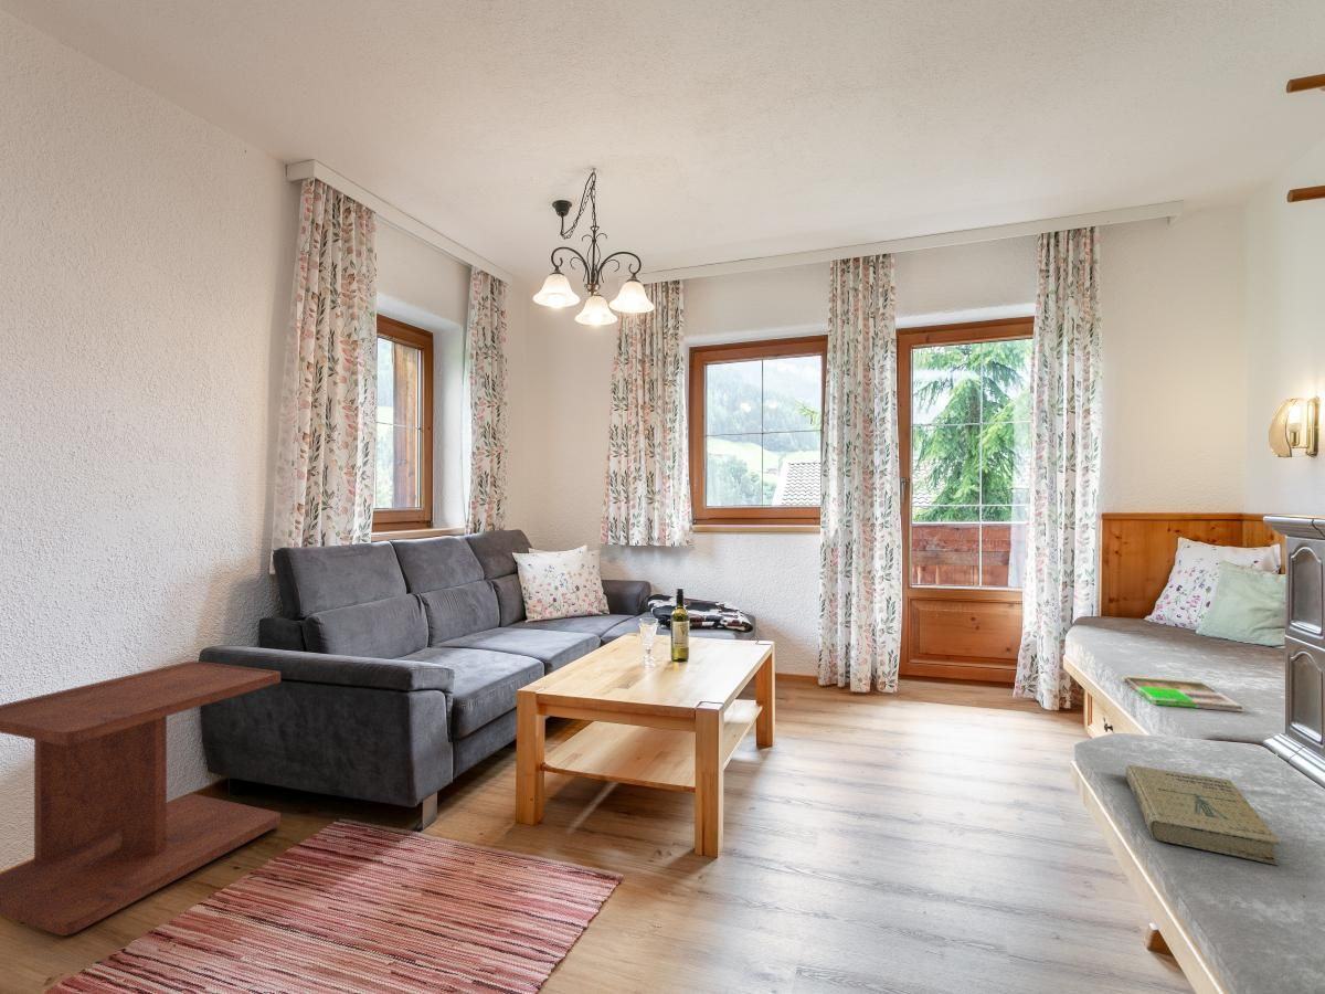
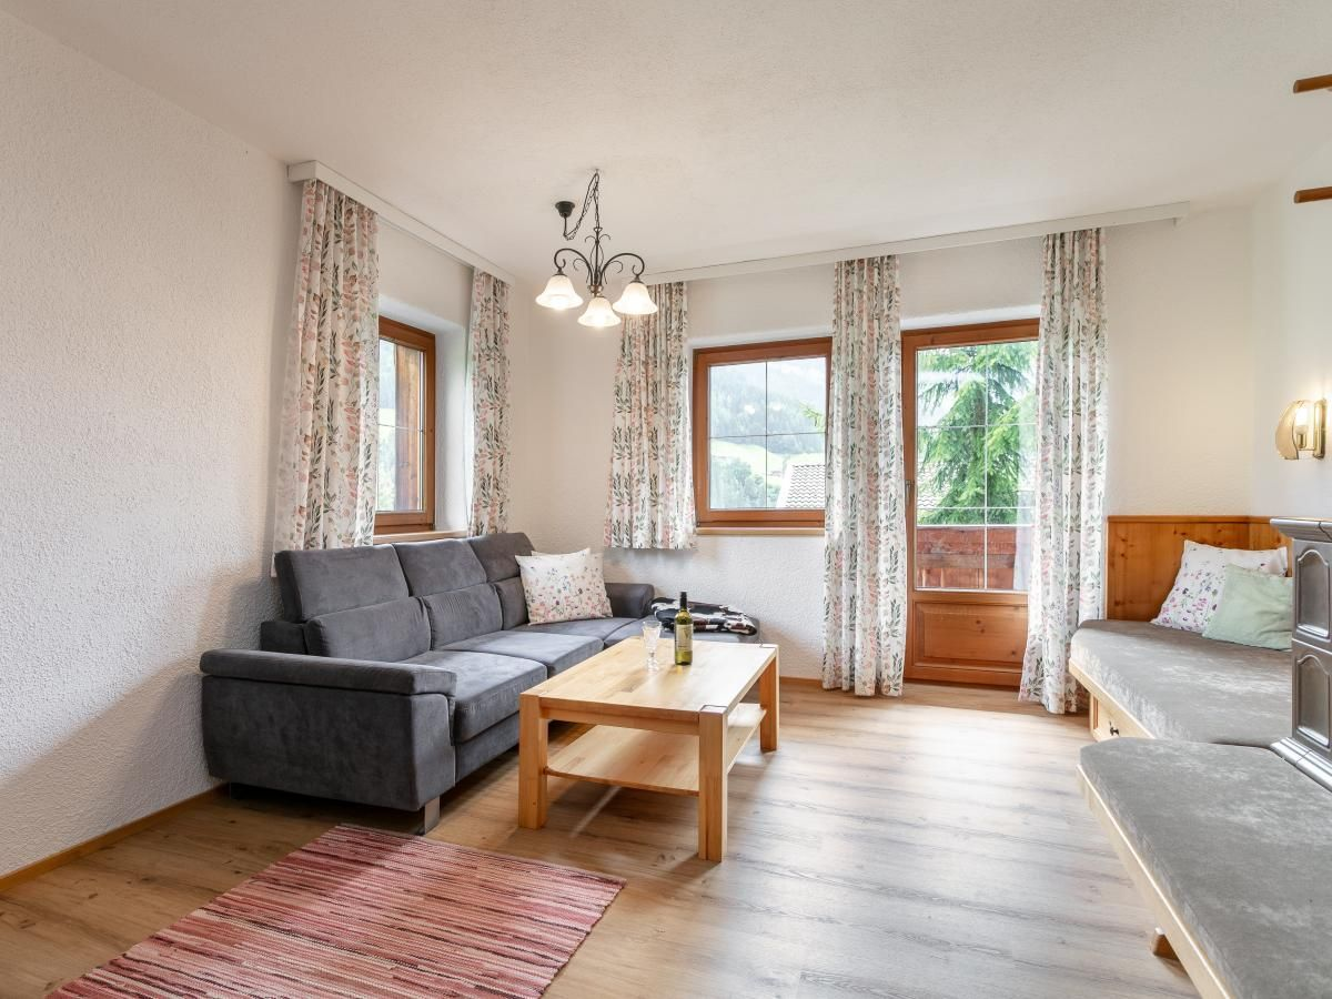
- book (1192, 807)
- magazine (1178, 692)
- side table (140, 776)
